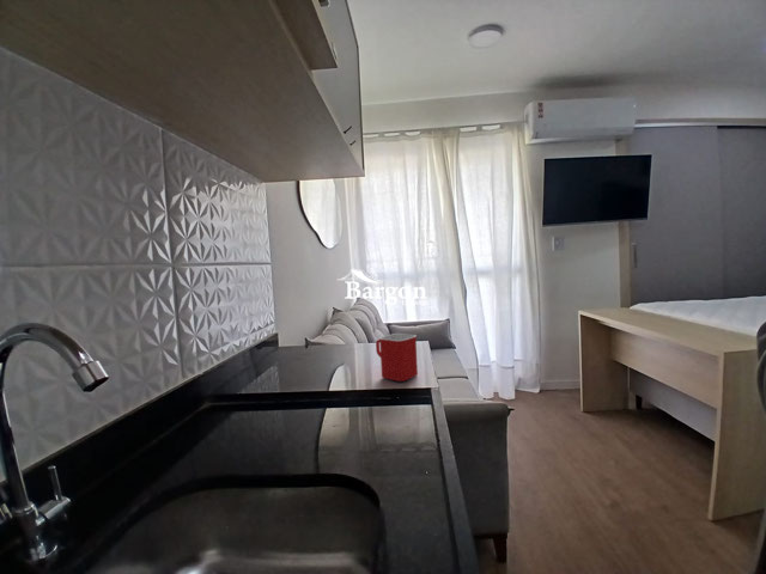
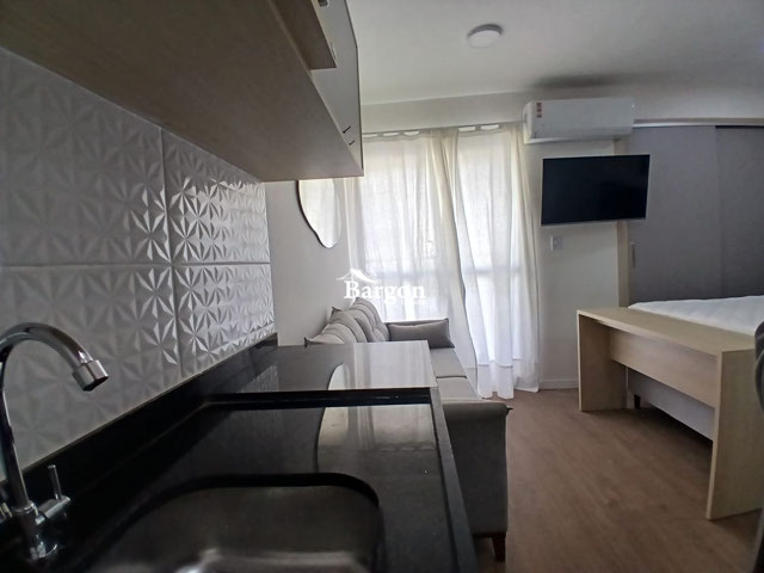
- mug (393, 355)
